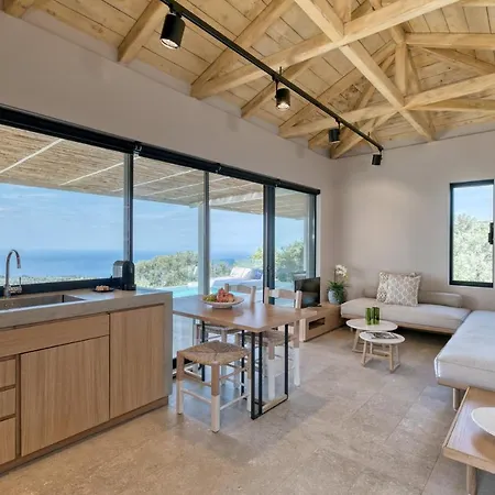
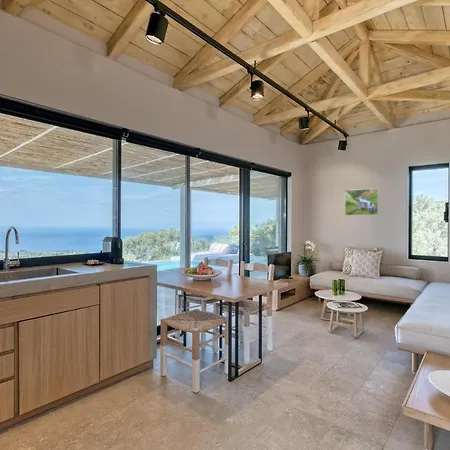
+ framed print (361, 202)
